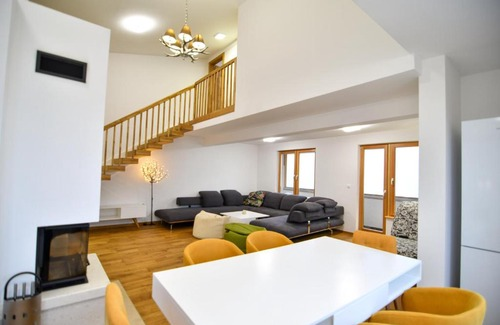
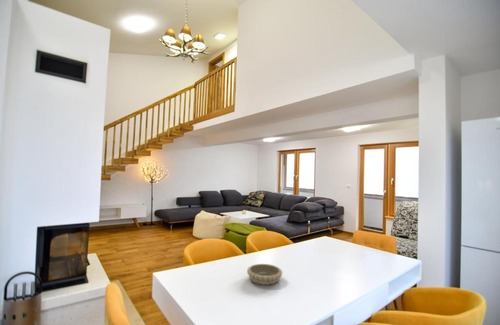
+ decorative bowl (264, 273)
